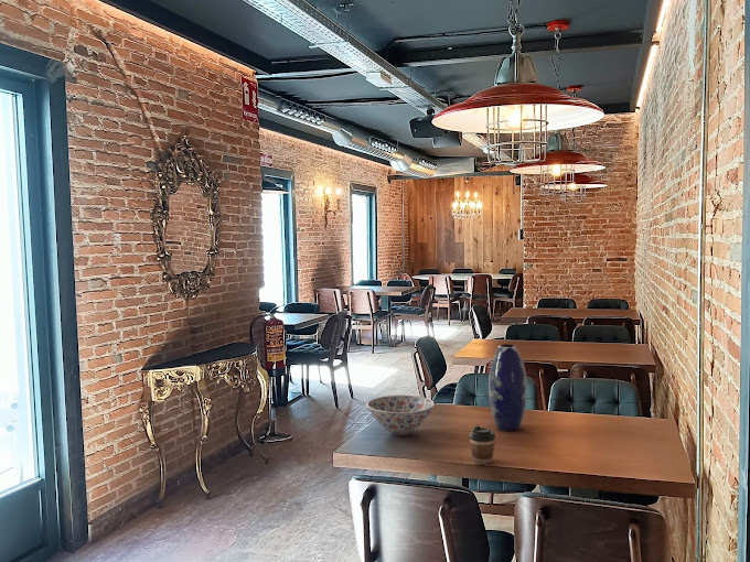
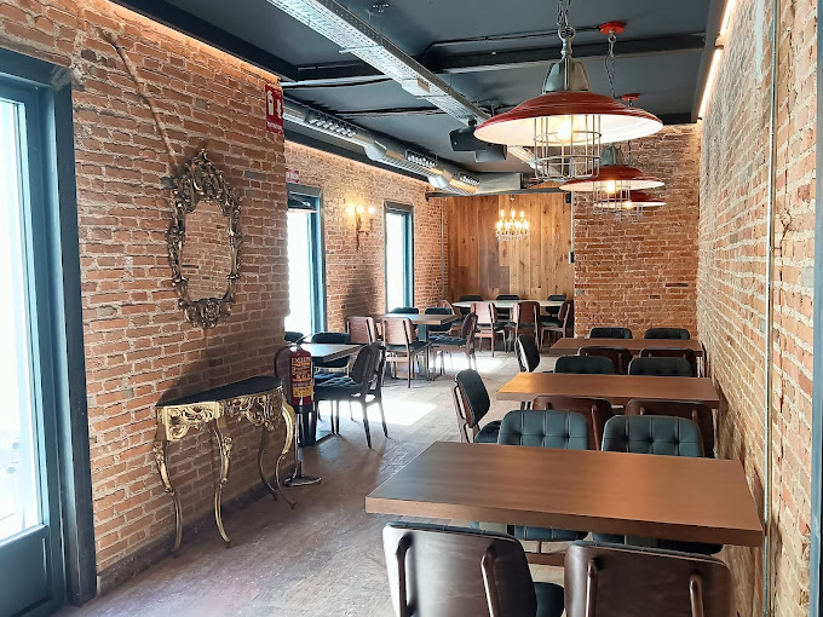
- coffee cup (482, 444)
- bowl (400, 418)
- vase (507, 386)
